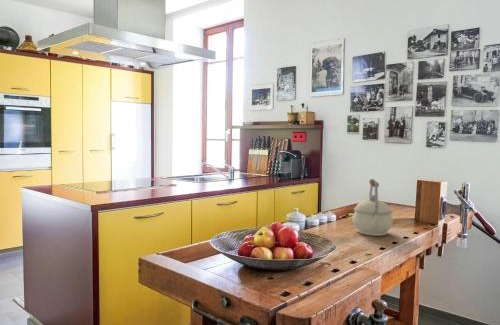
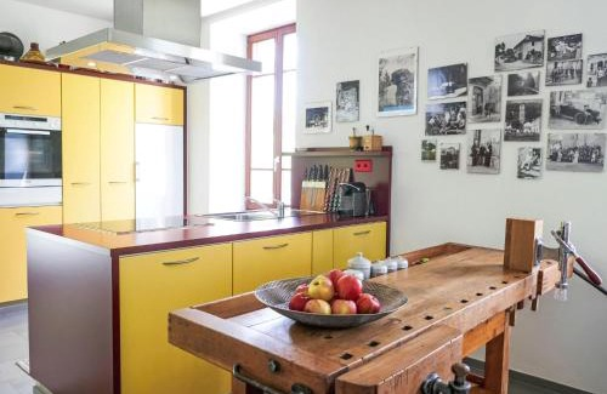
- kettle (373, 207)
